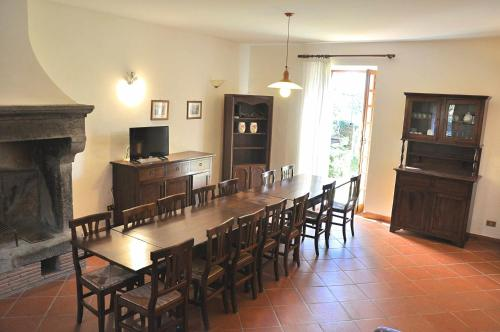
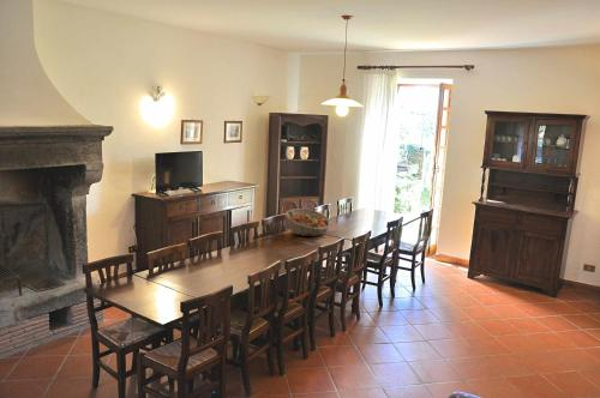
+ fruit basket (308, 222)
